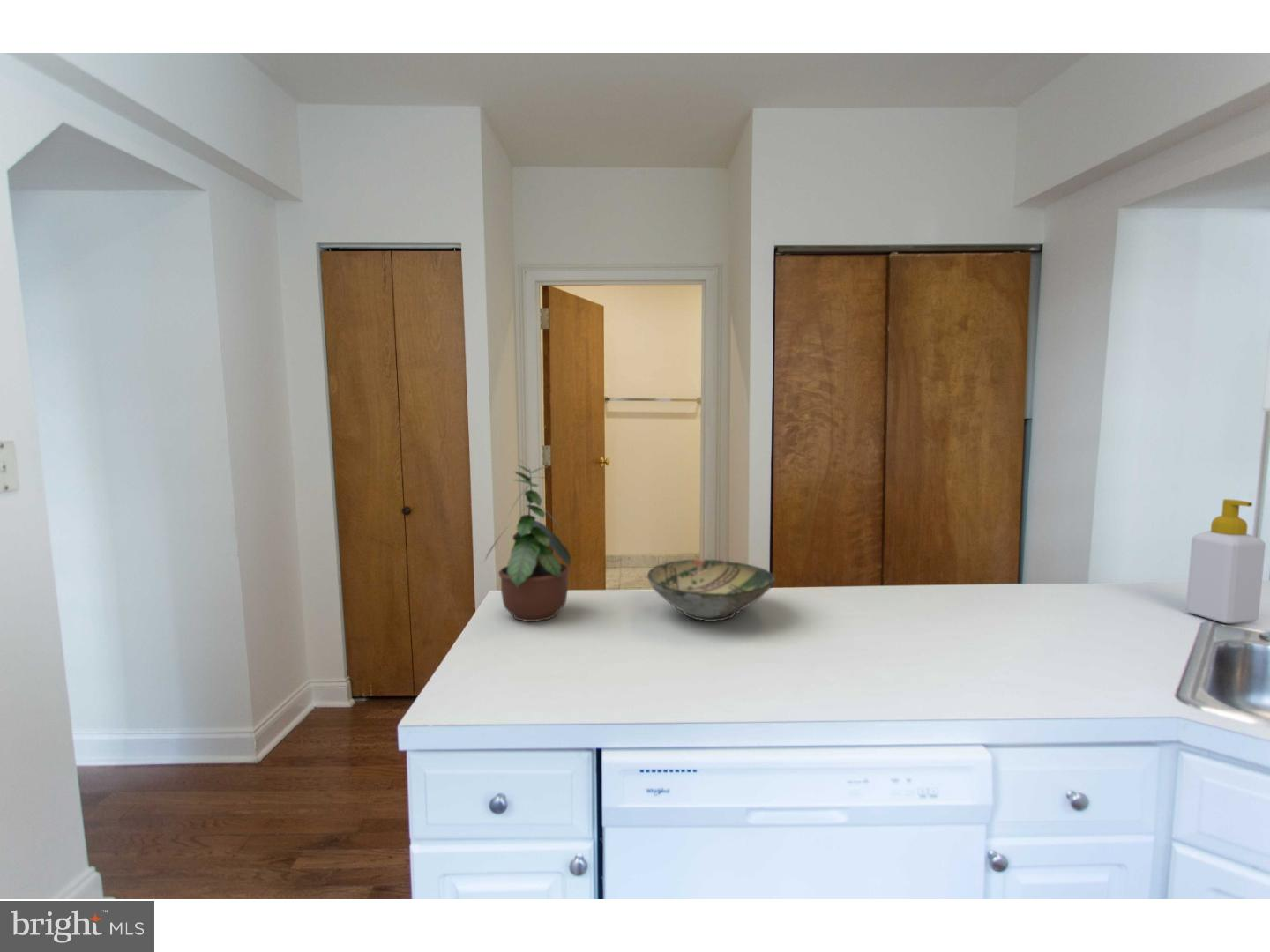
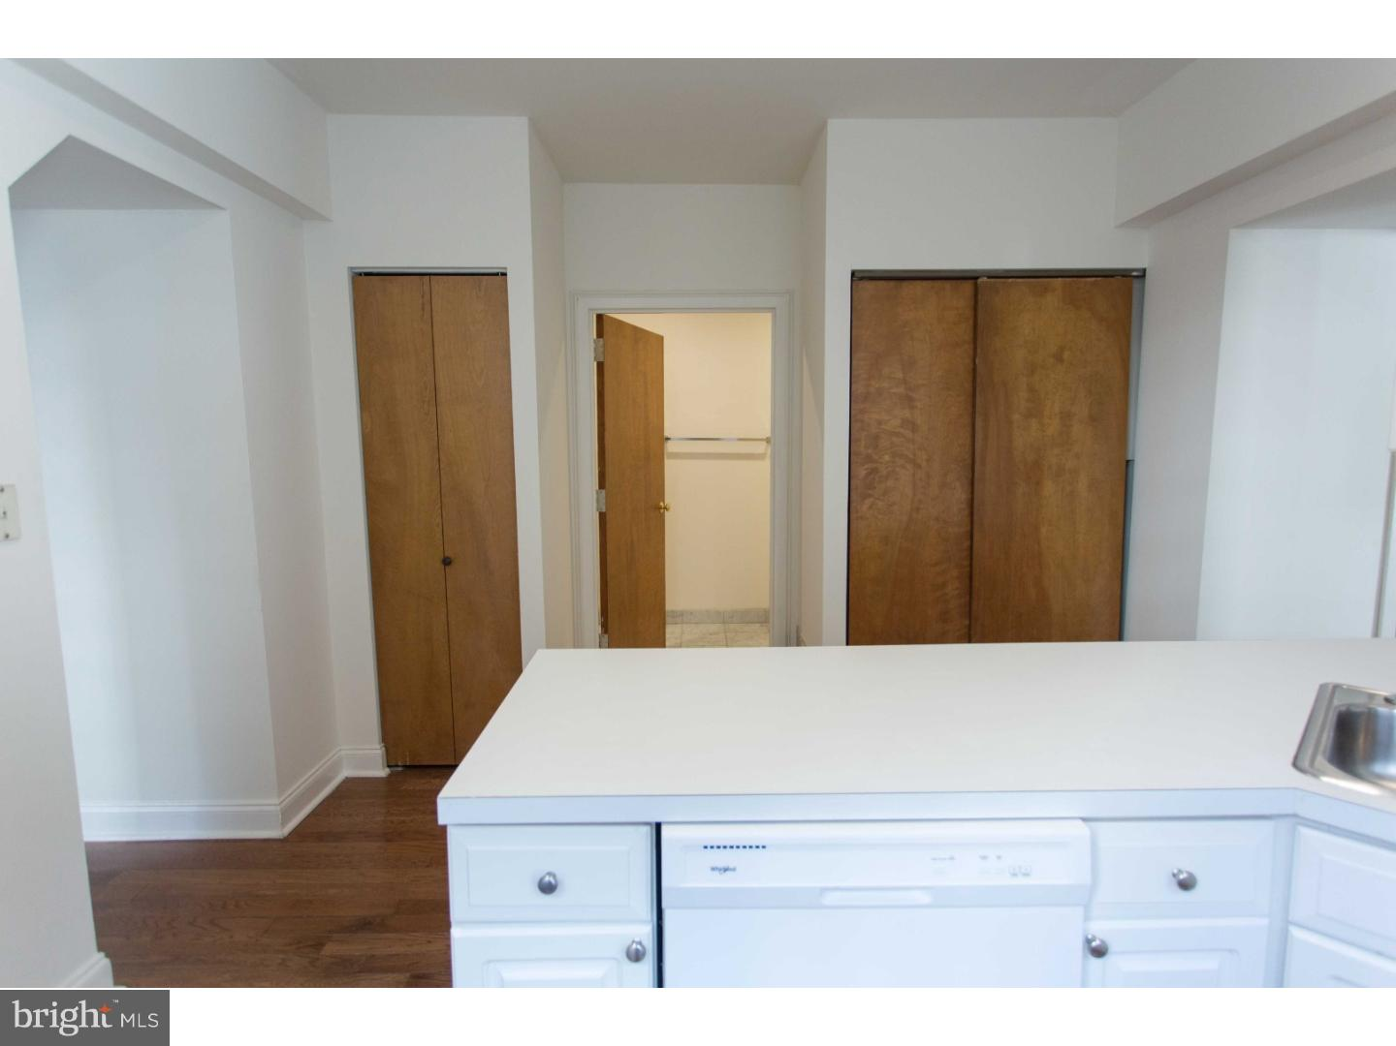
- bowl (710, 593)
- soap bottle (1226, 559)
- potted plant (528, 537)
